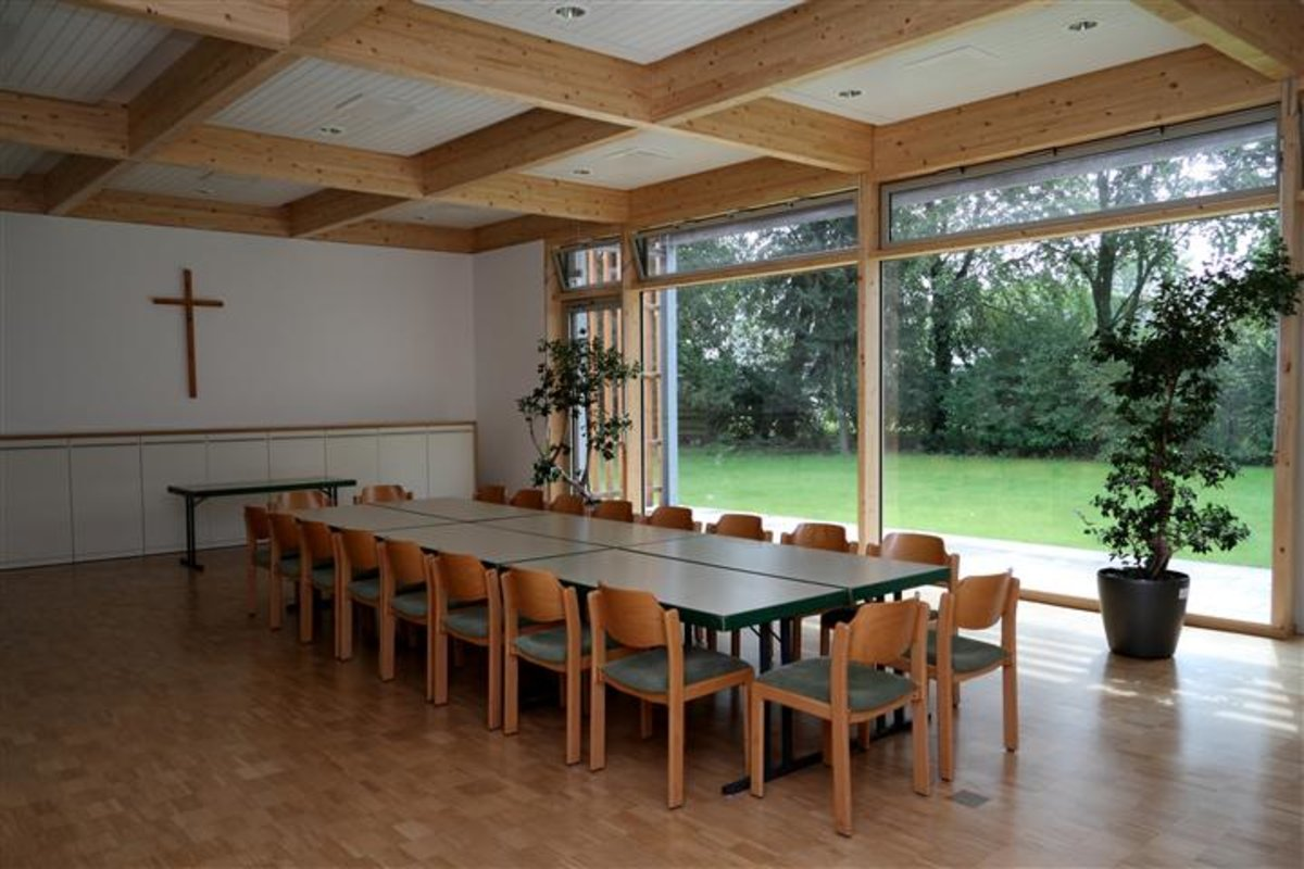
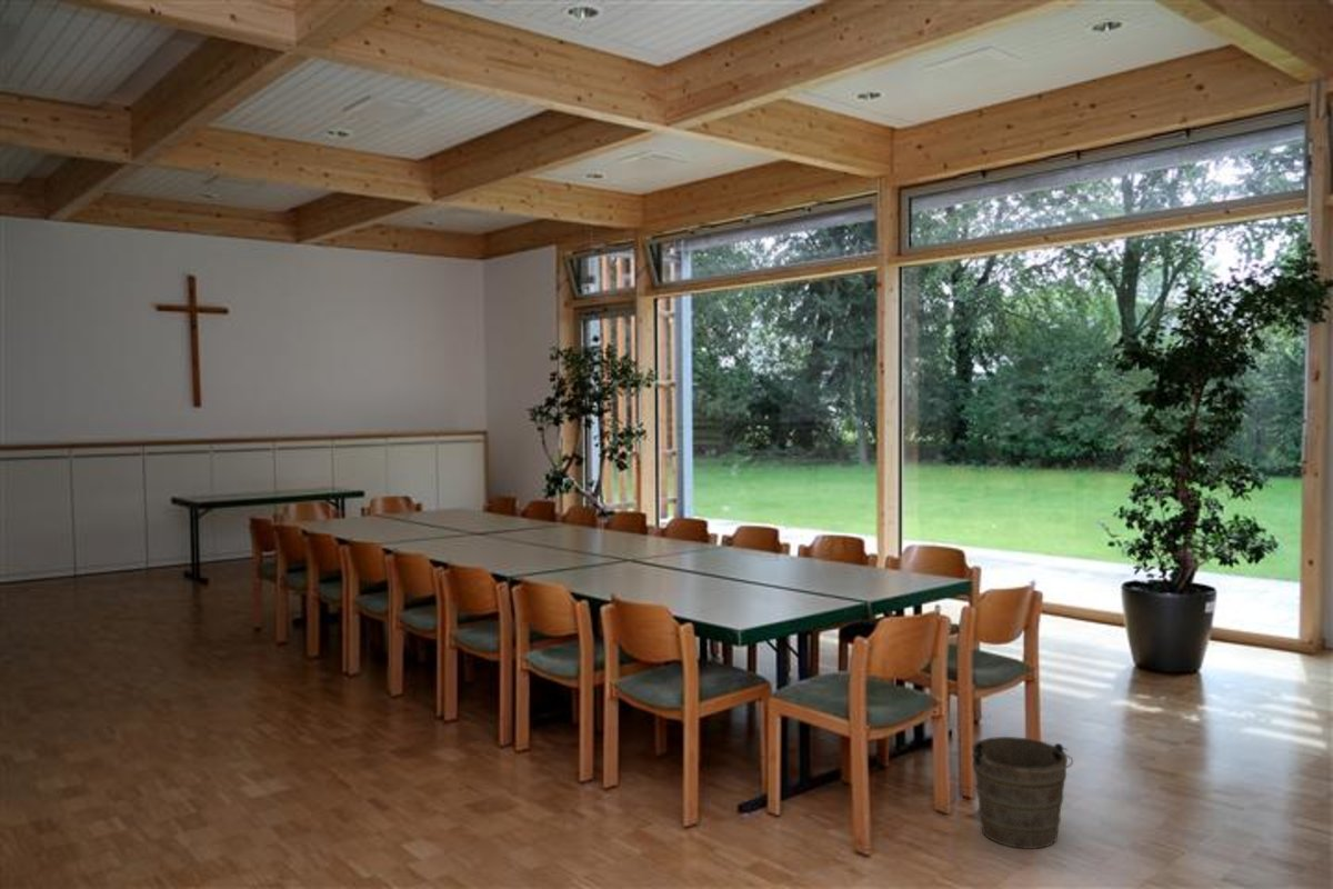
+ bucket (1020, 792)
